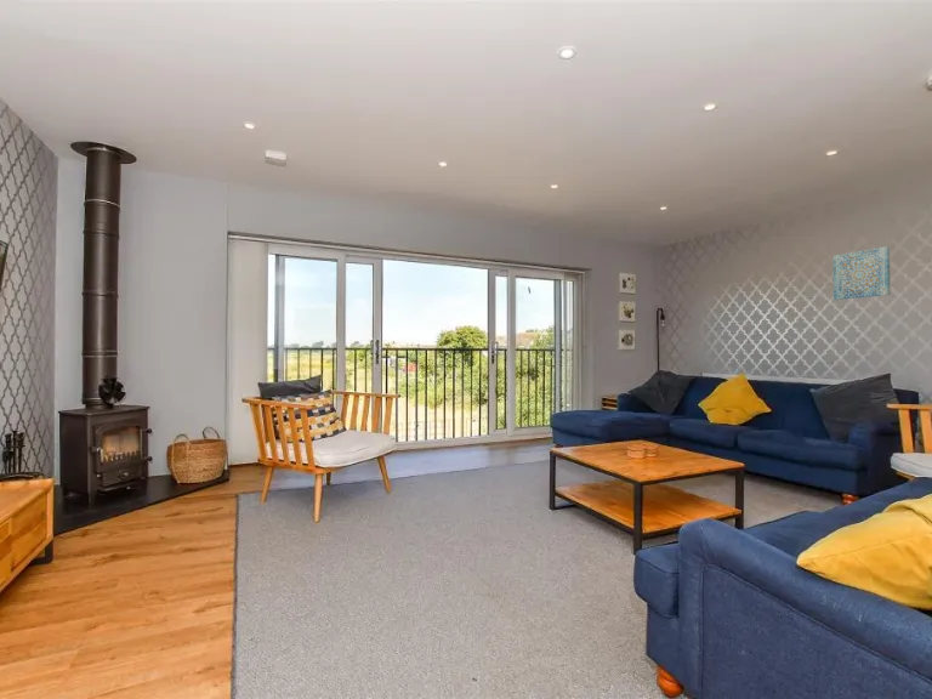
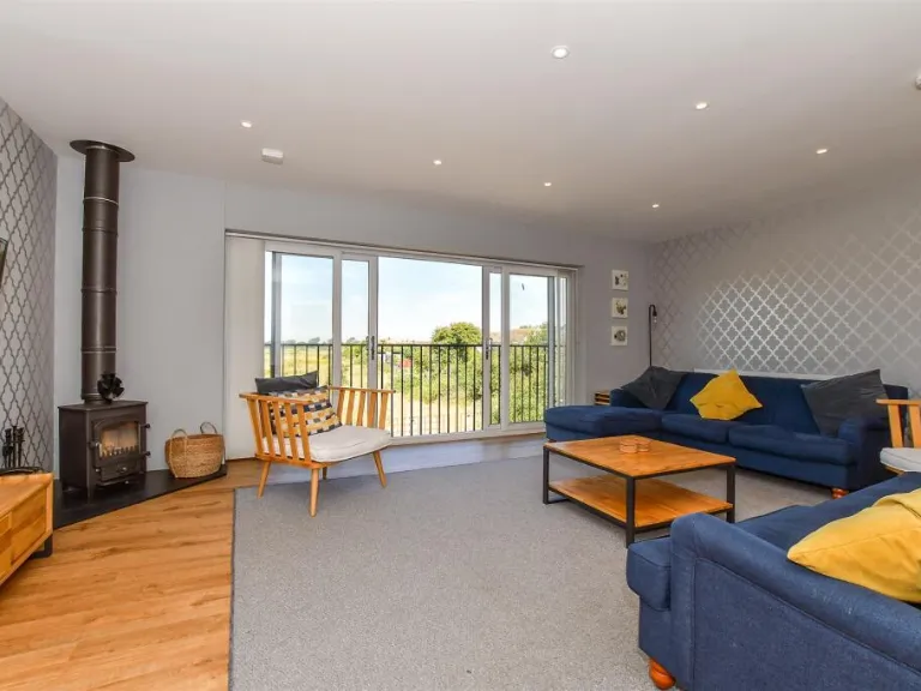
- wall art (860, 274)
